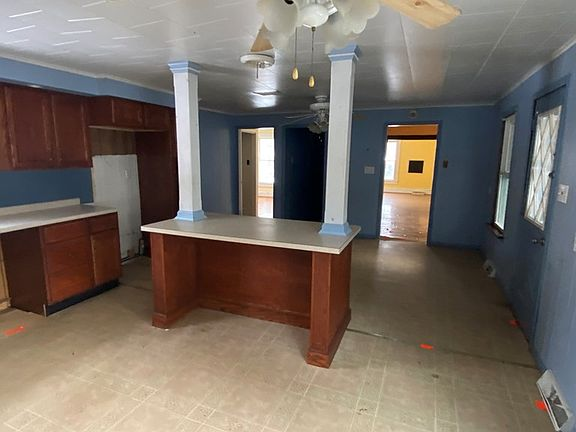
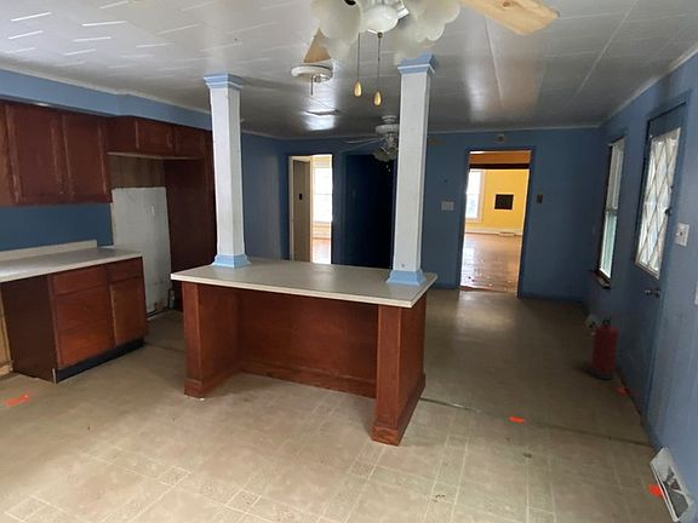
+ fire extinguisher (603, 343)
